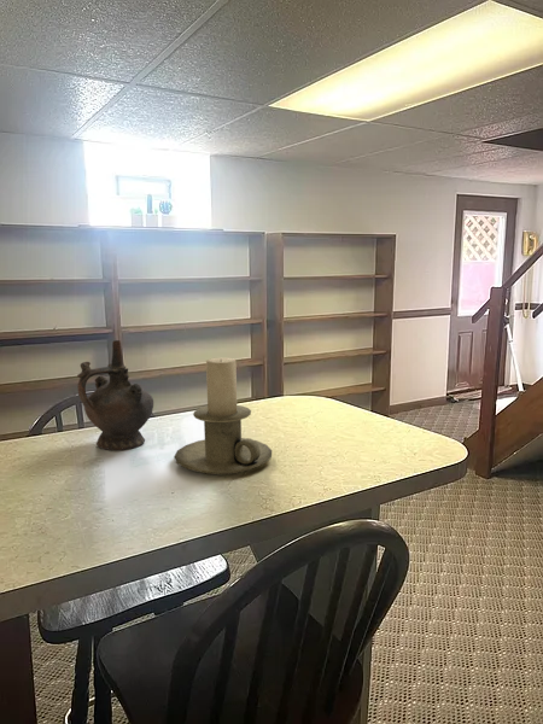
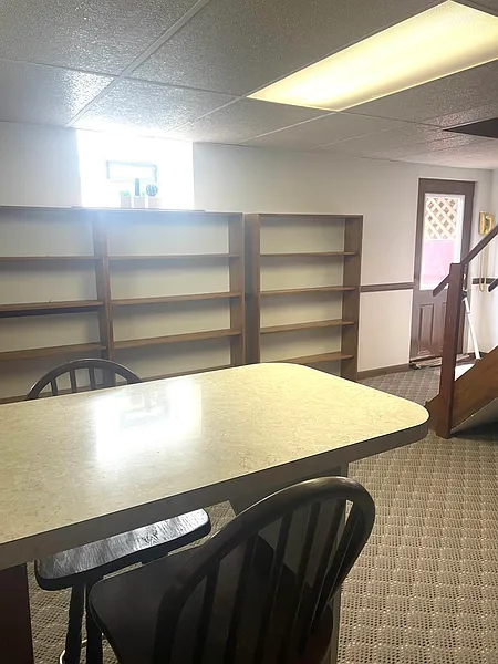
- ceremonial vessel (115, 393)
- candle holder (222, 410)
